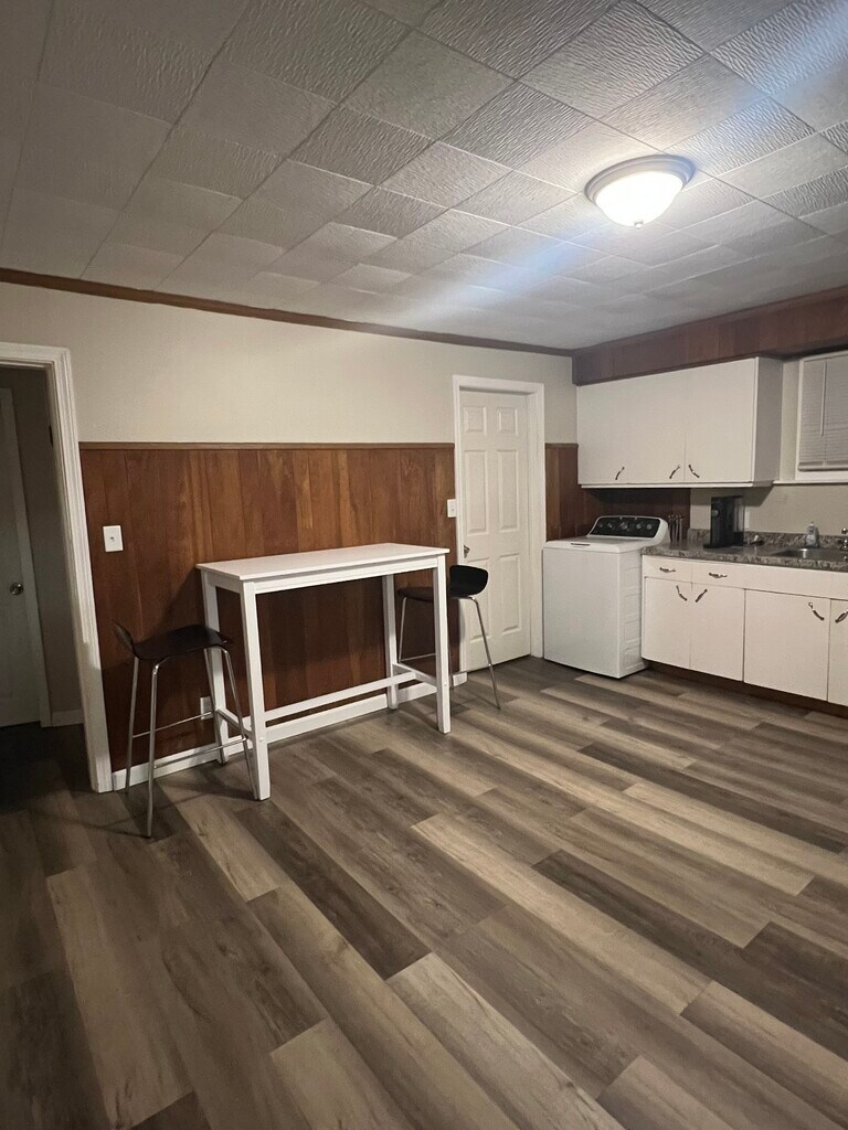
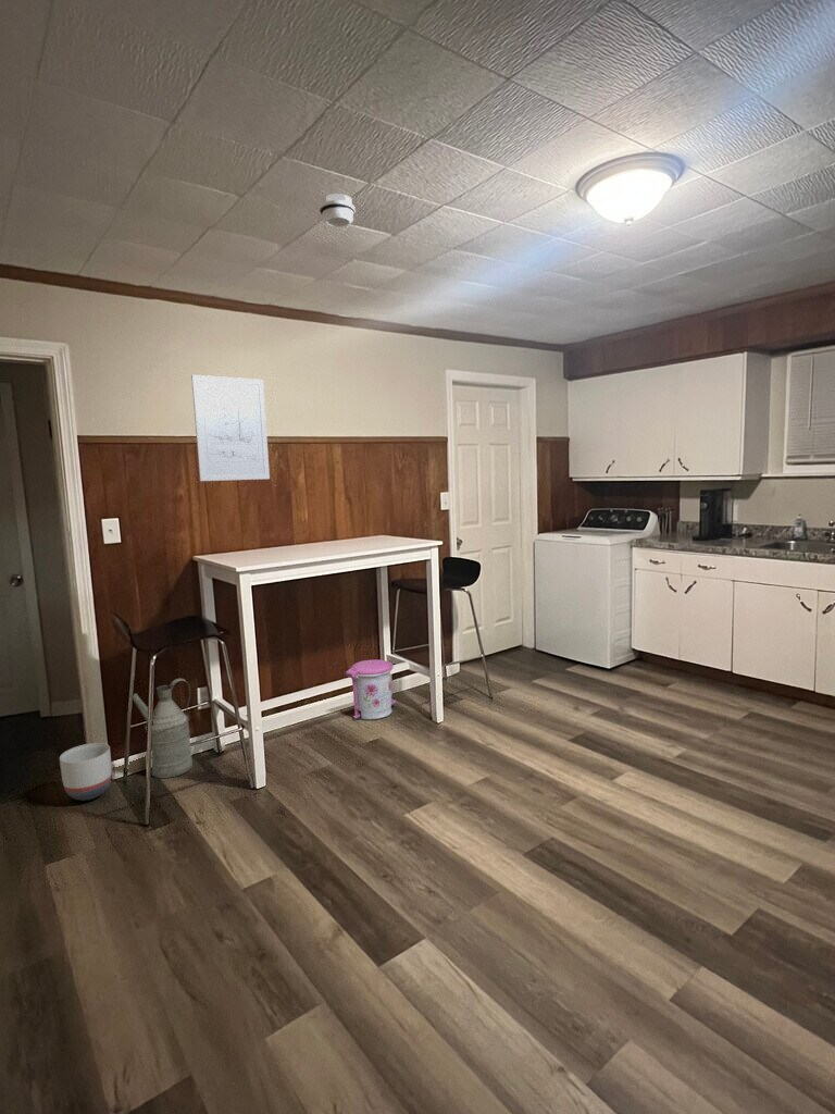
+ watering can (164, 727)
+ smoke detector (337, 211)
+ planter (87, 773)
+ trash can (371, 688)
+ wall art (232, 429)
